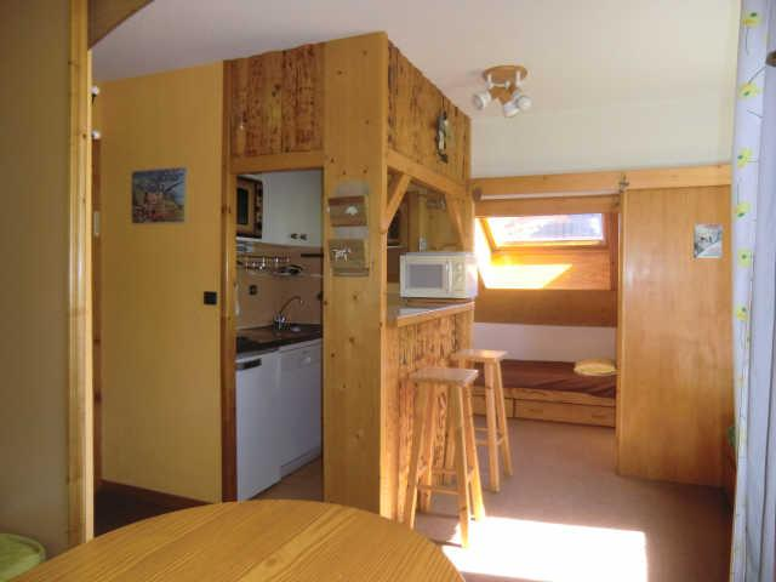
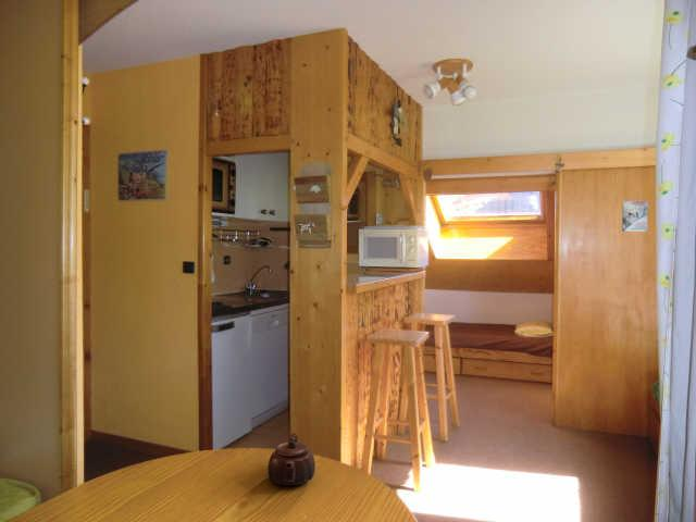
+ teapot (291, 456)
